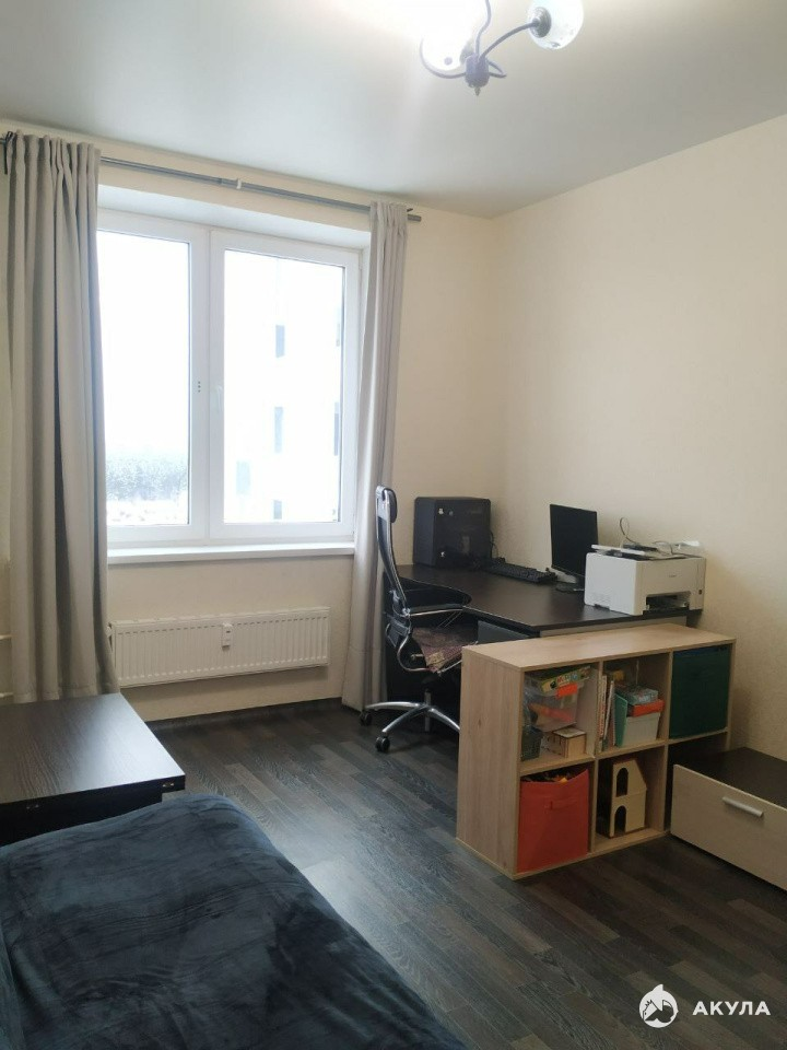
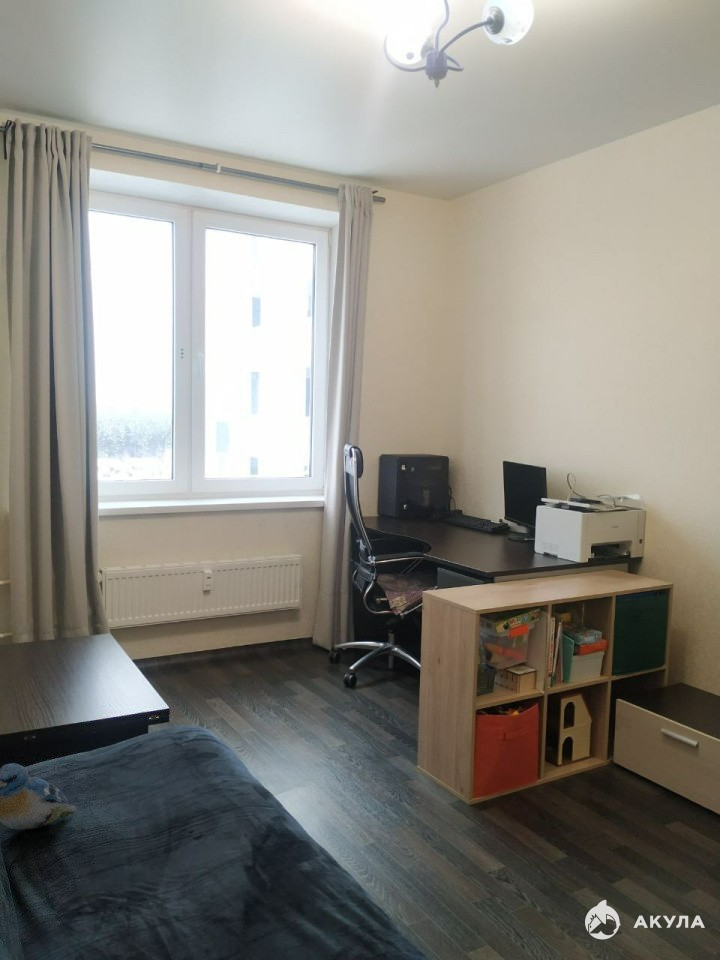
+ plush toy (35, 794)
